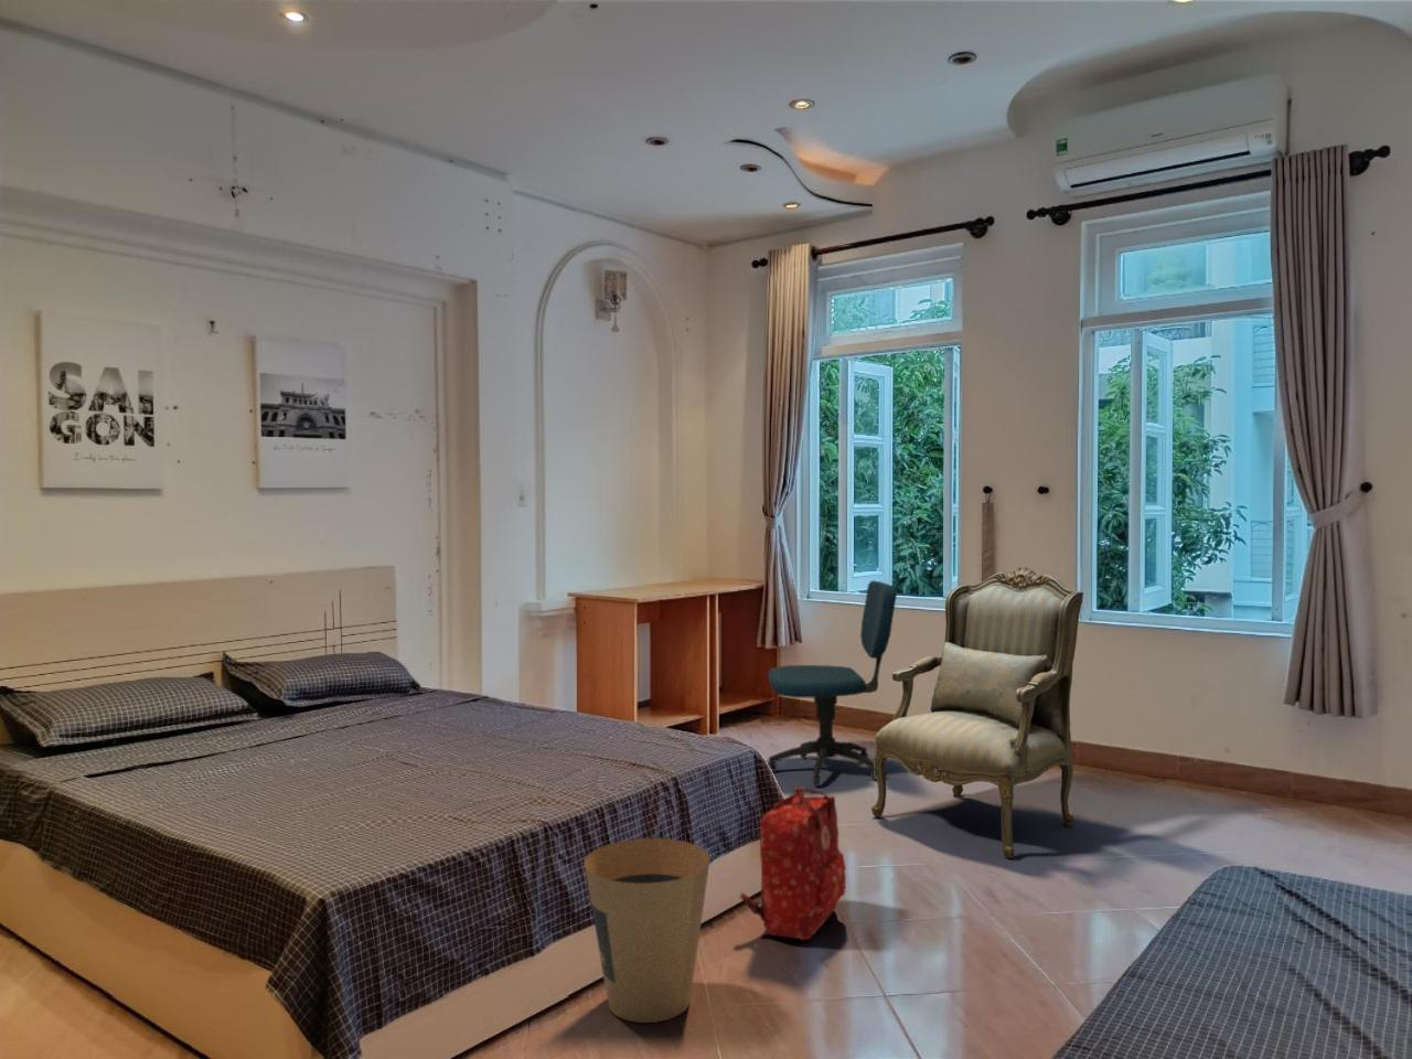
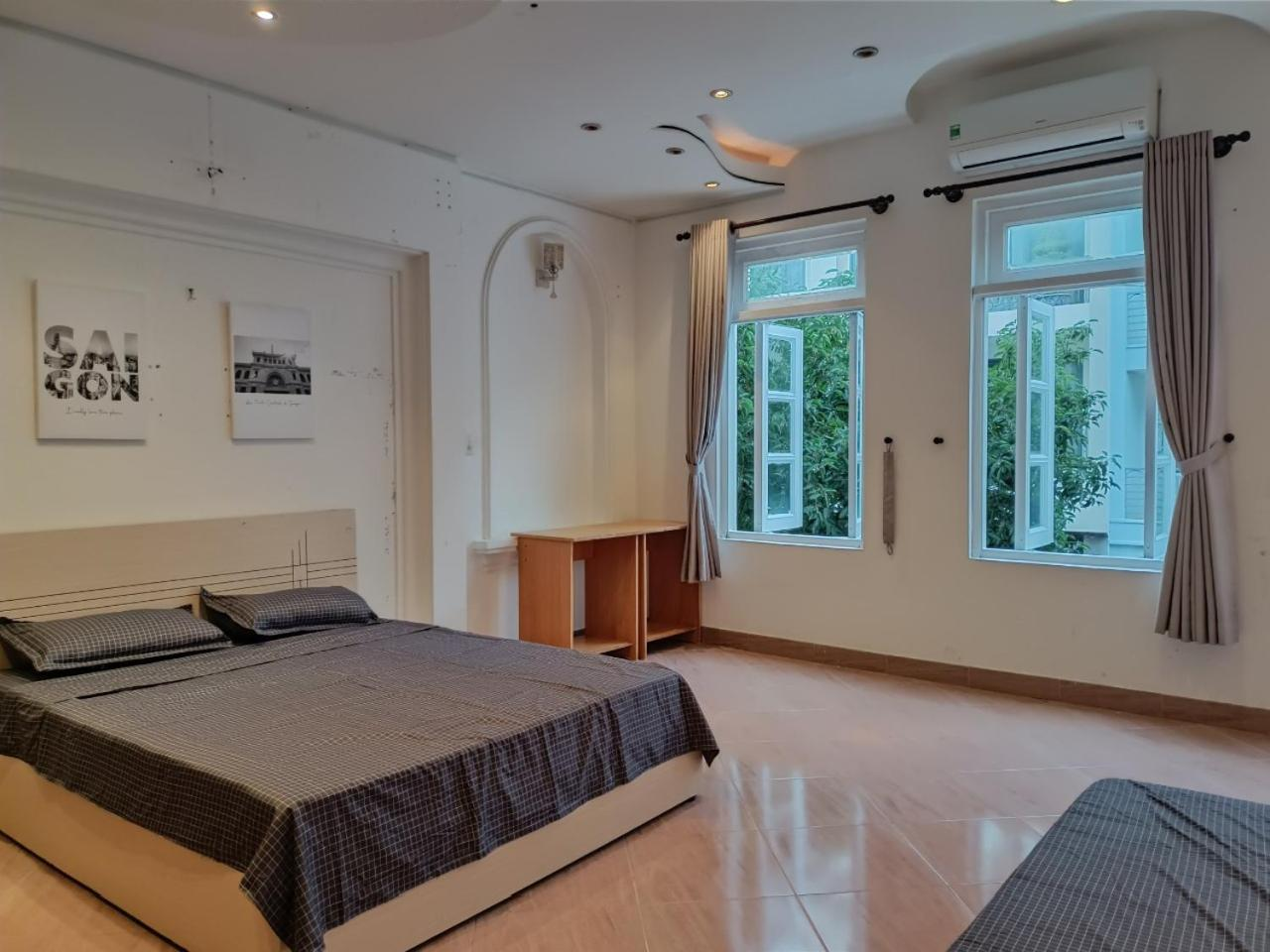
- armchair (980, 695)
- backpack (790, 854)
- trash can (647, 930)
- office chair (827, 677)
